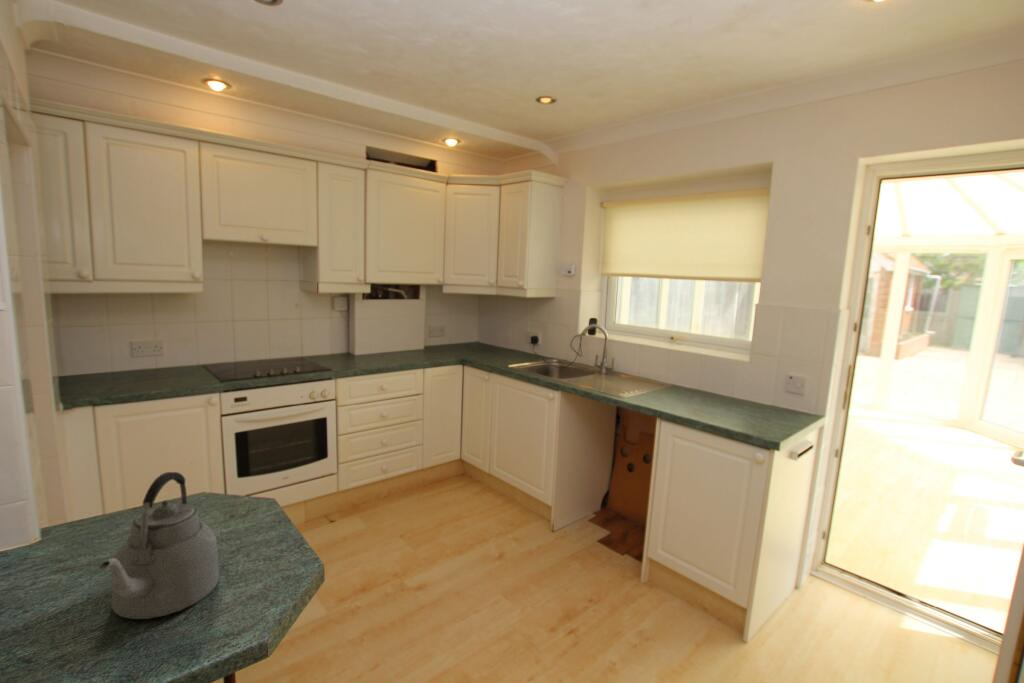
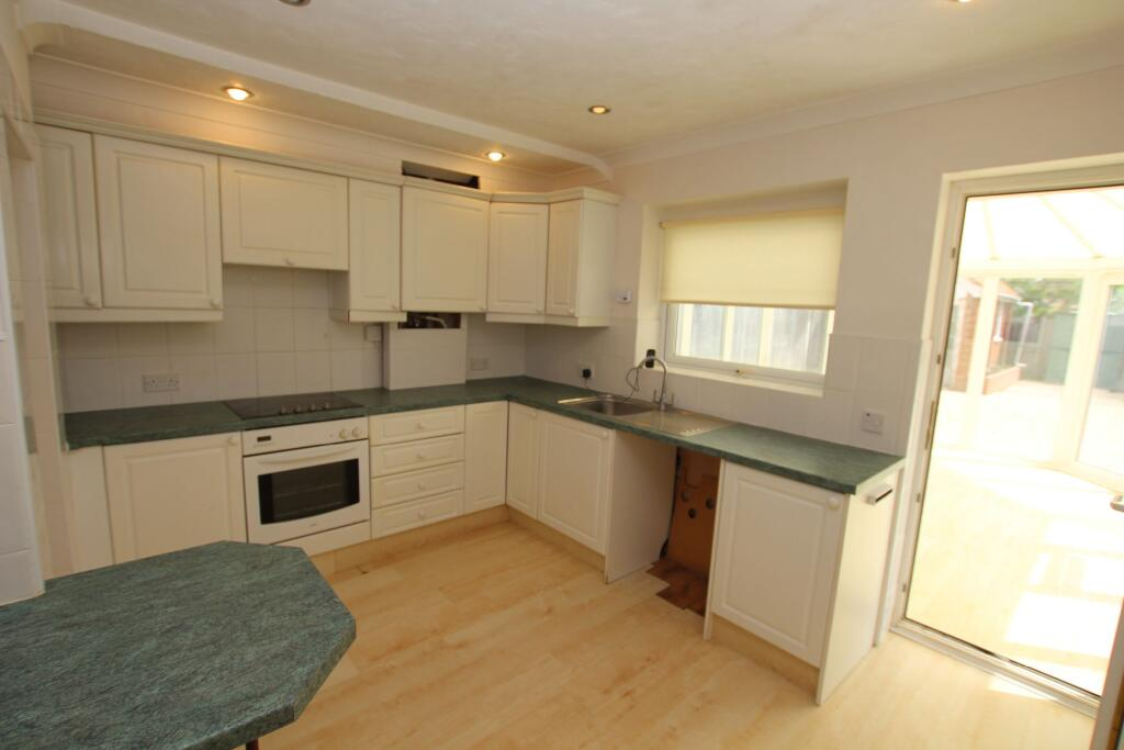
- kettle (152, 545)
